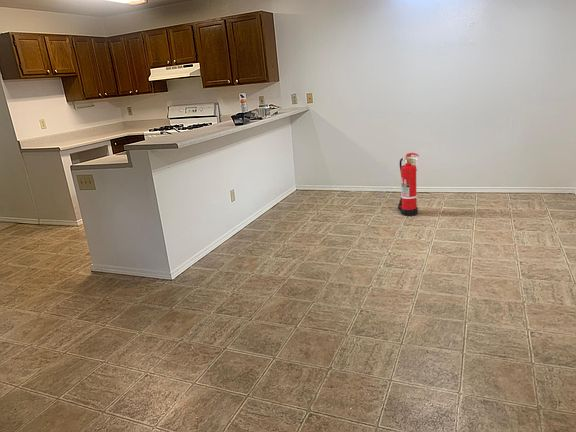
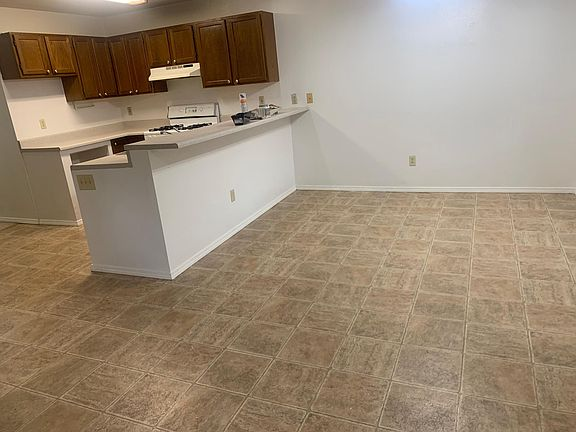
- fire extinguisher (408, 183)
